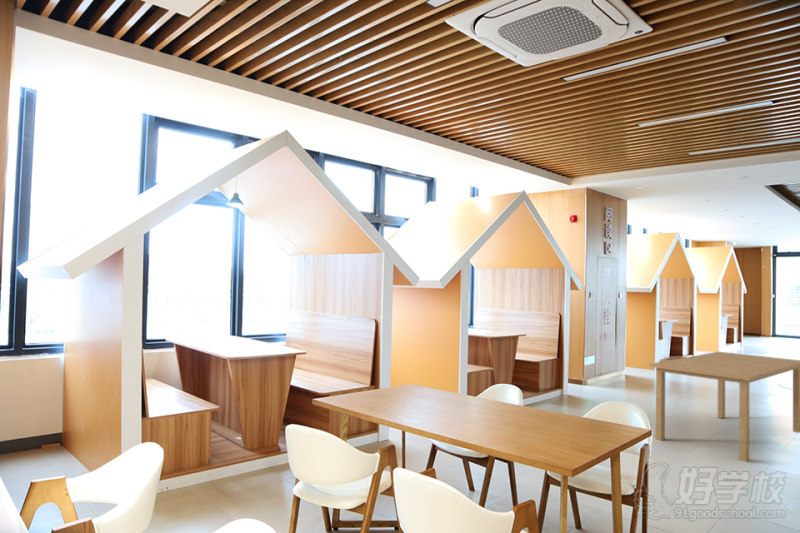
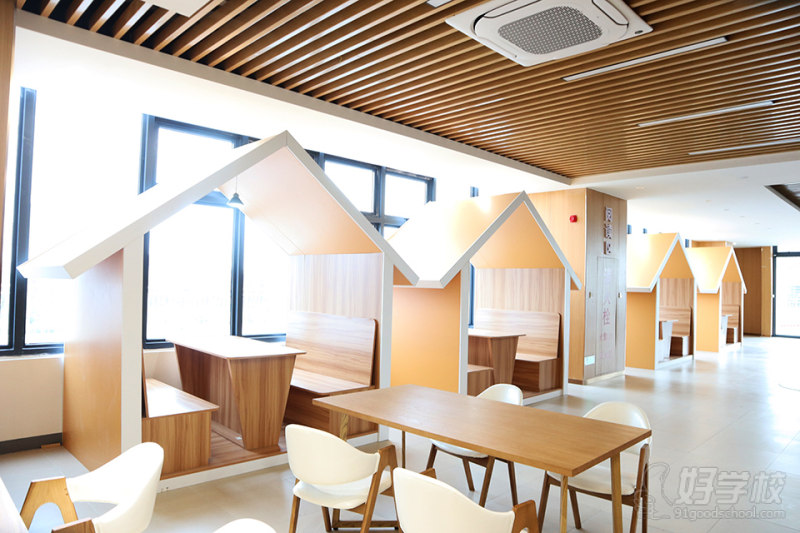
- dining table (720, 397)
